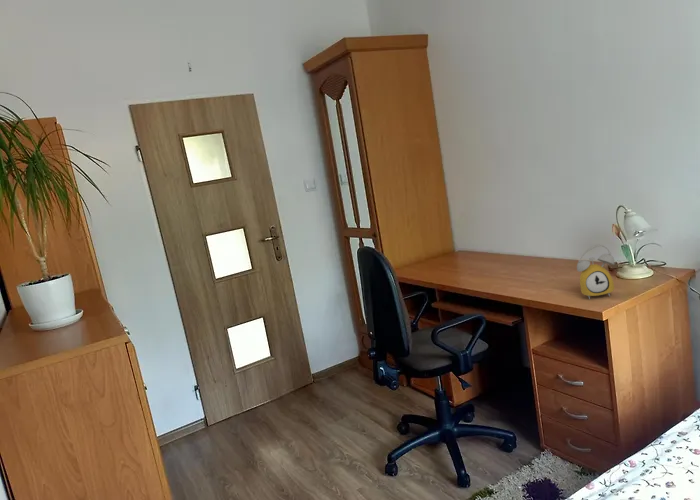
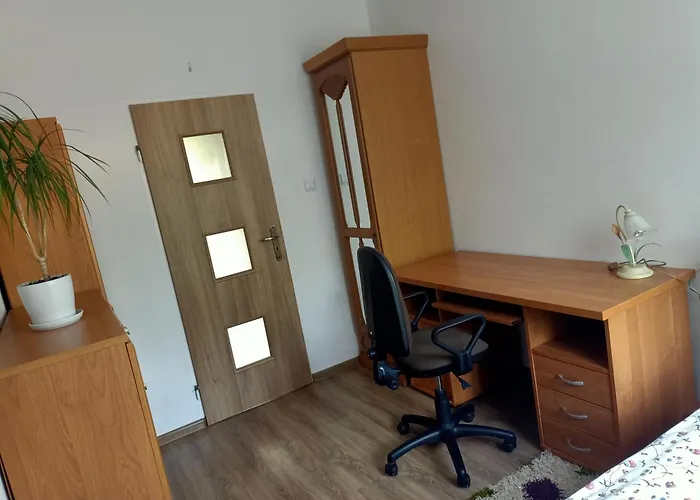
- alarm clock (594, 269)
